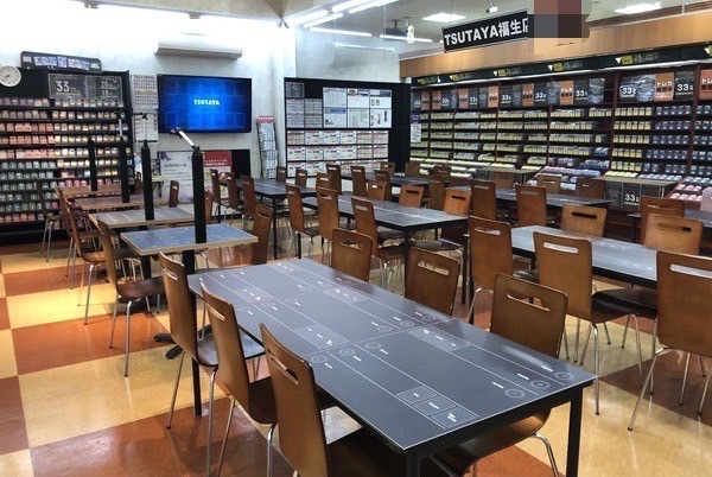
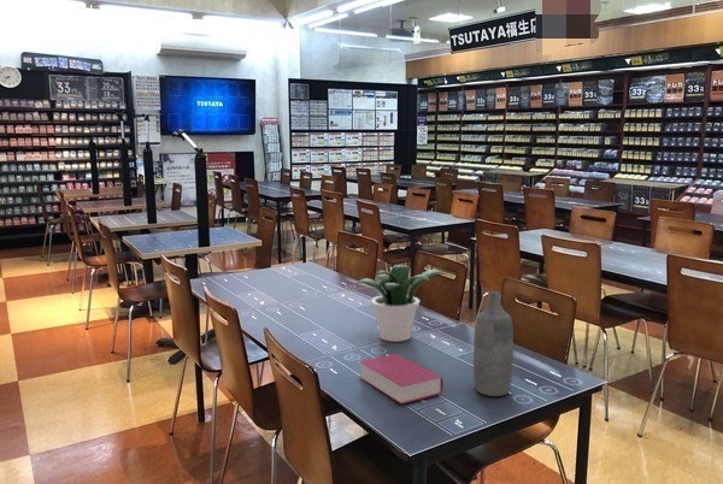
+ bottle (493, 341)
+ book (399, 376)
+ potted plant (401, 302)
